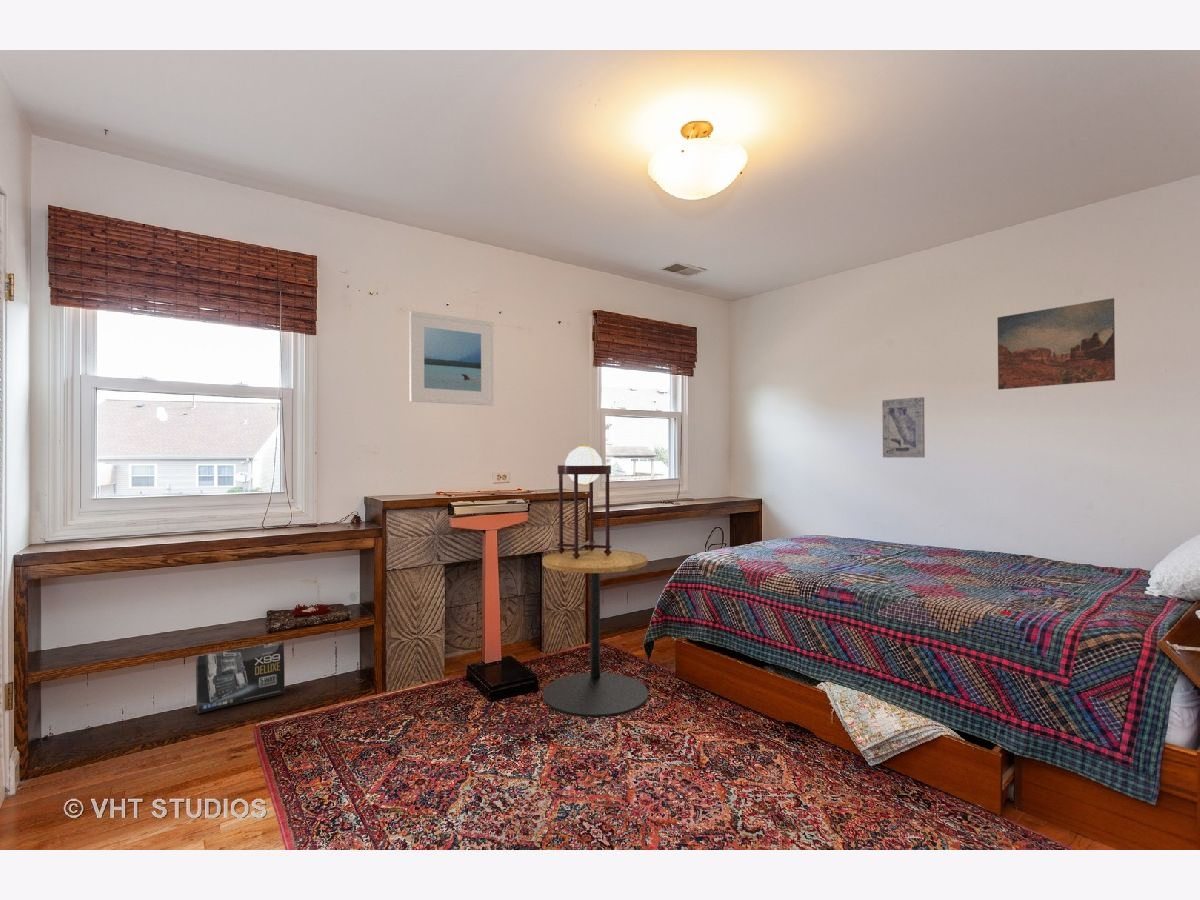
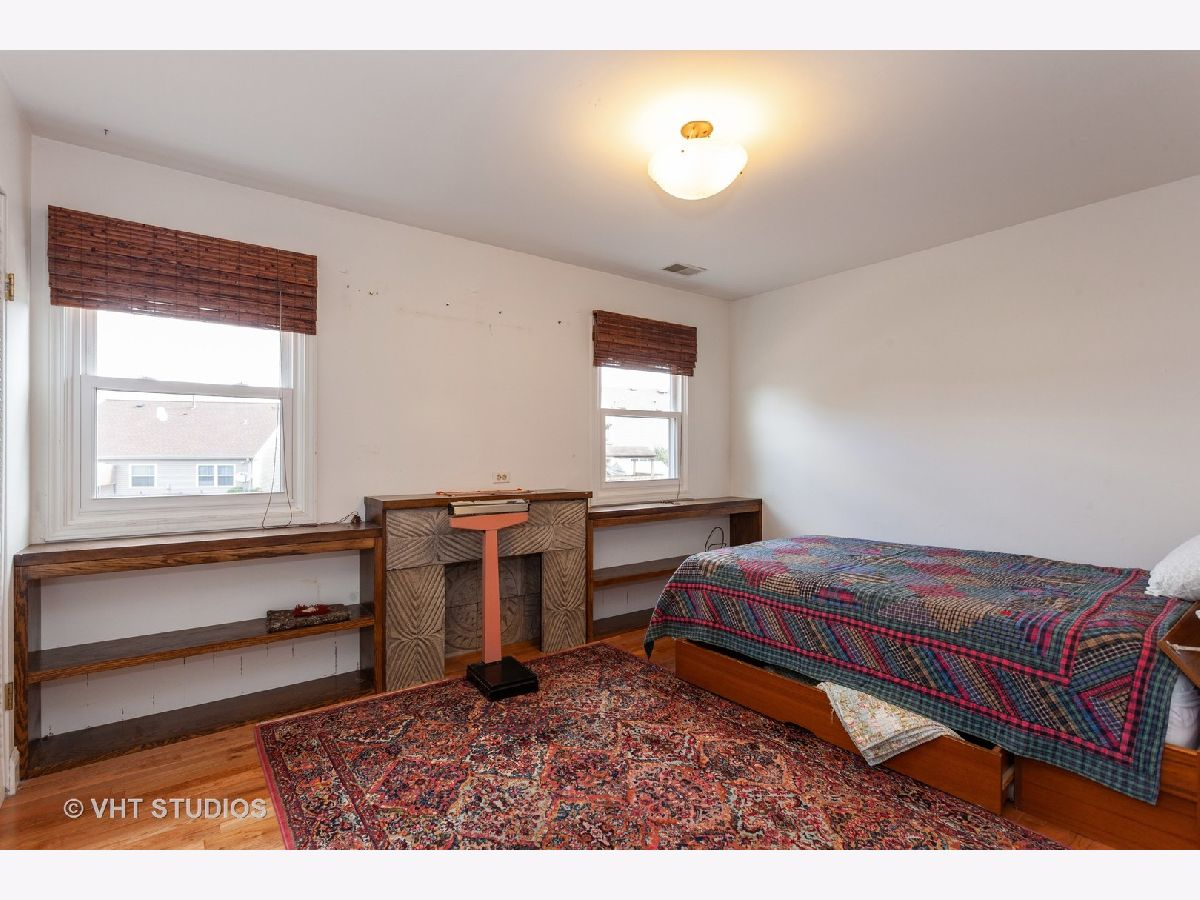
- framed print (453, 360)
- wall art (1052, 346)
- side table (595, 626)
- table lamp (589, 498)
- box (241, 671)
- wall art (903, 428)
